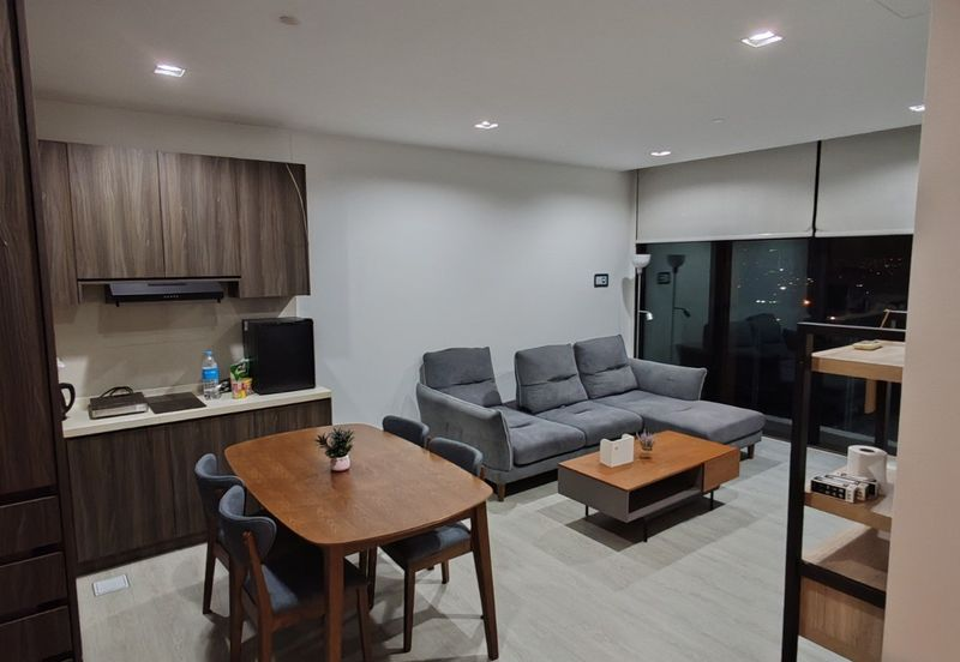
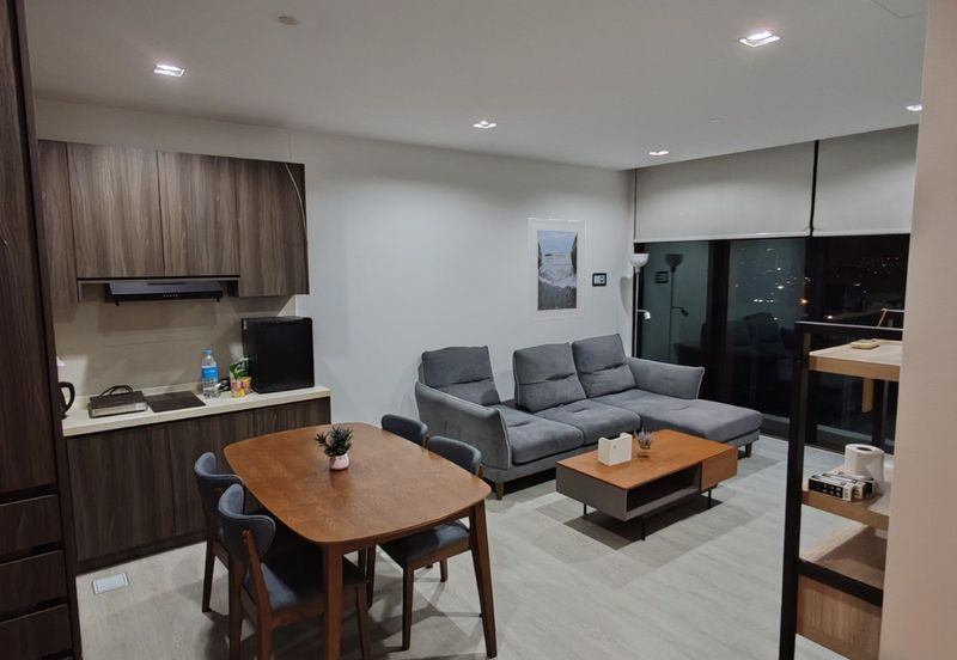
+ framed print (557, 270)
